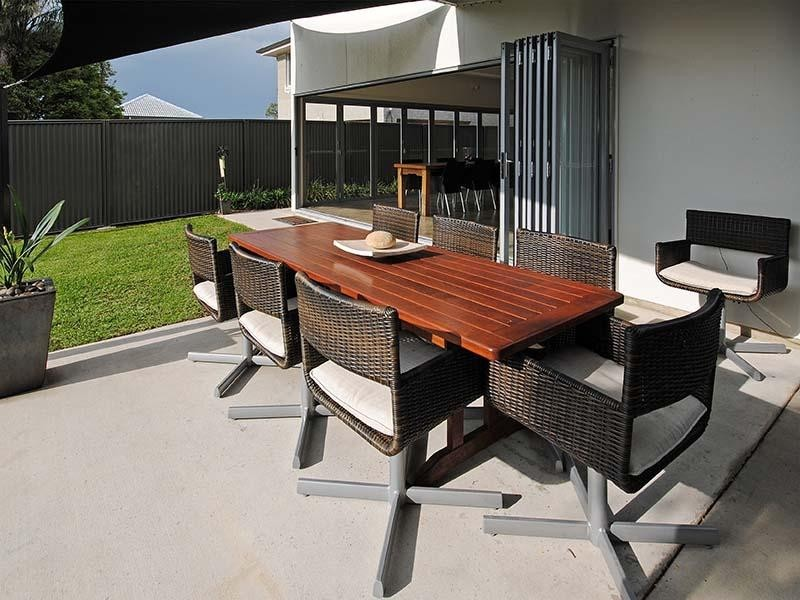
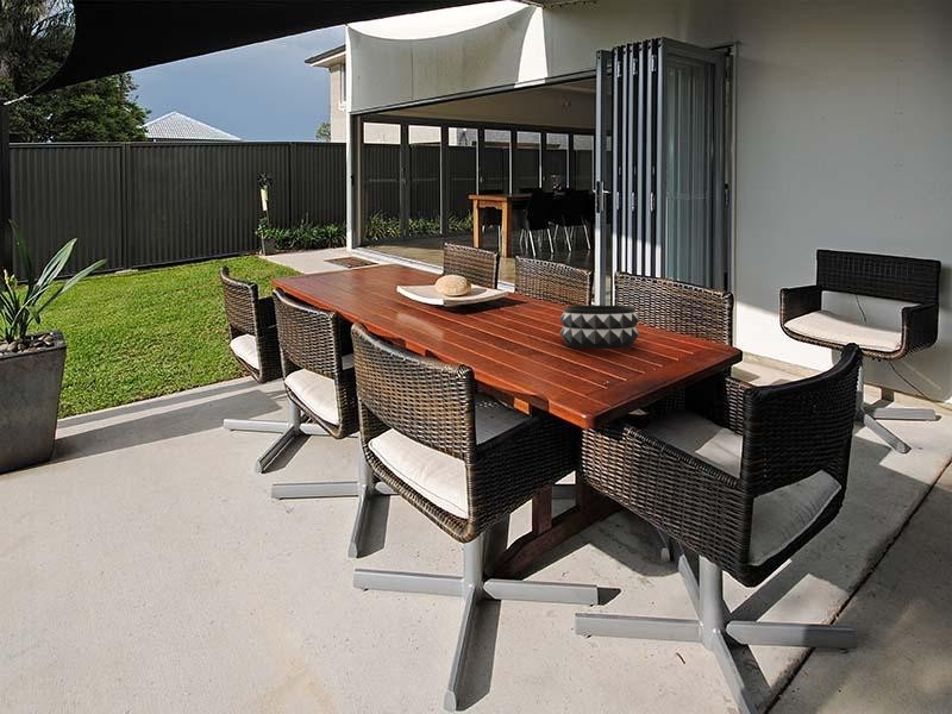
+ decorative bowl (599, 326)
